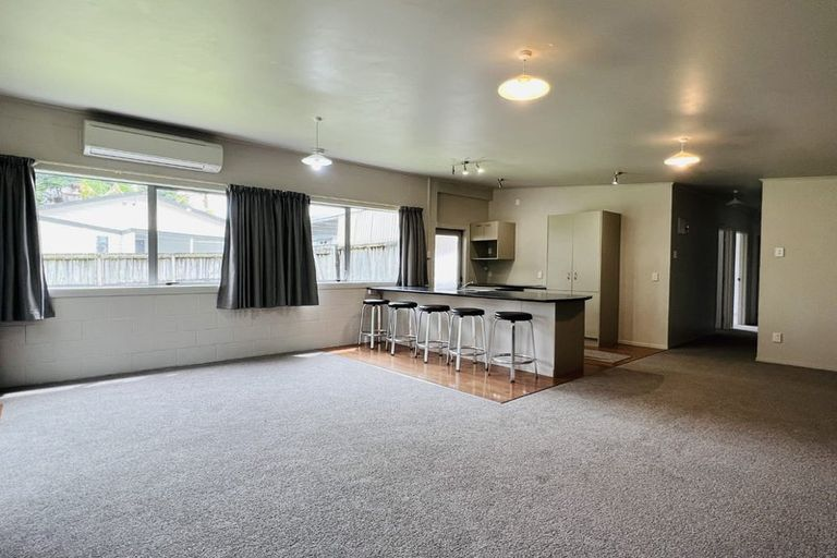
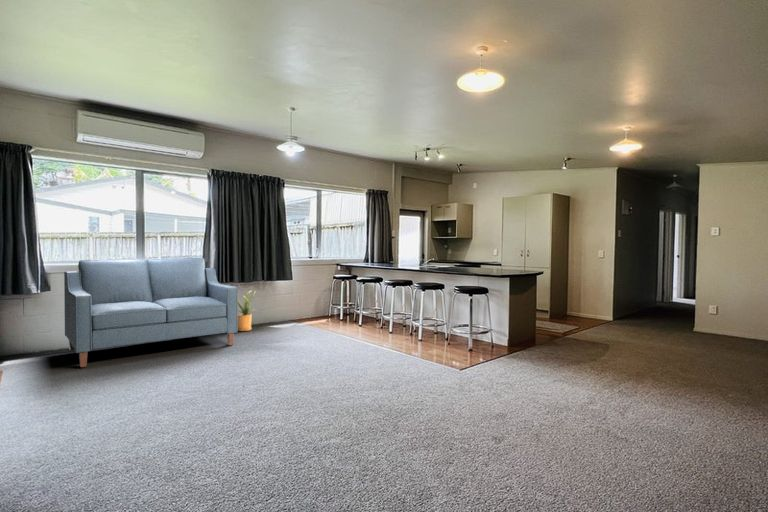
+ house plant (242, 310)
+ sofa (153, 303)
